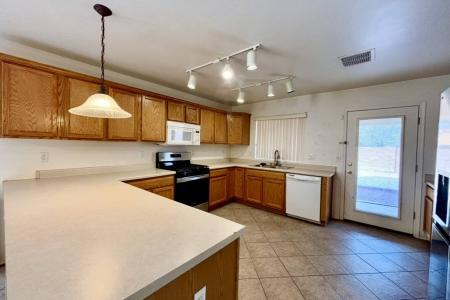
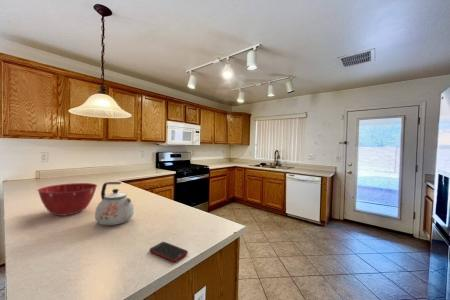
+ mixing bowl (69, 199)
+ kettle (115, 201)
+ cell phone (168, 251)
